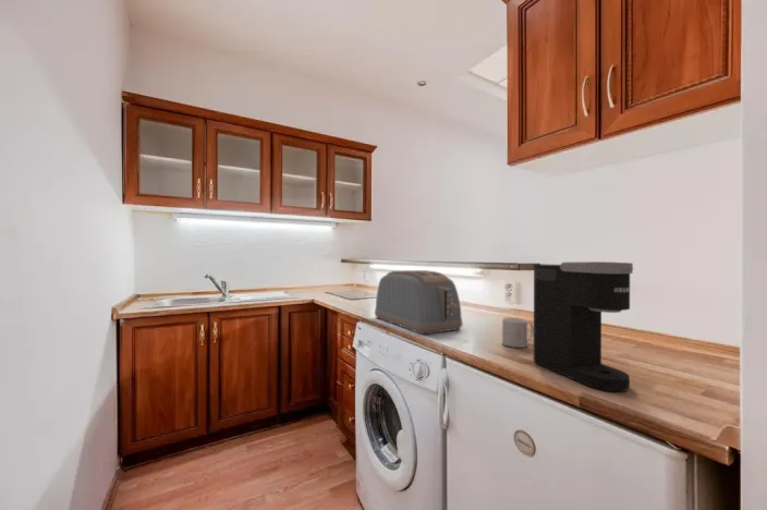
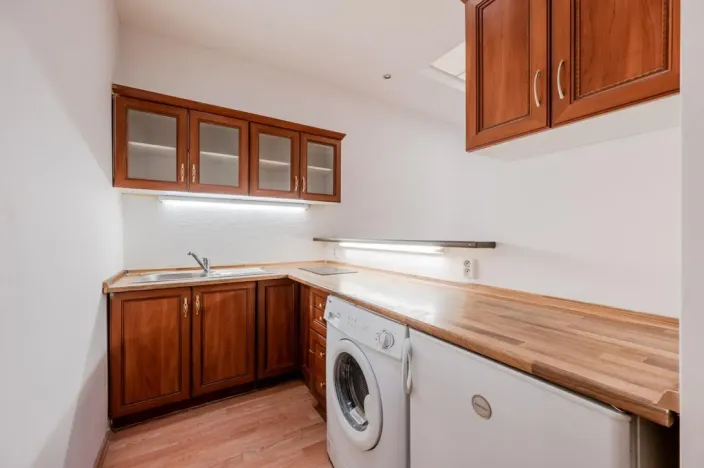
- coffee maker (576, 317)
- mug (519, 331)
- toaster (416, 296)
